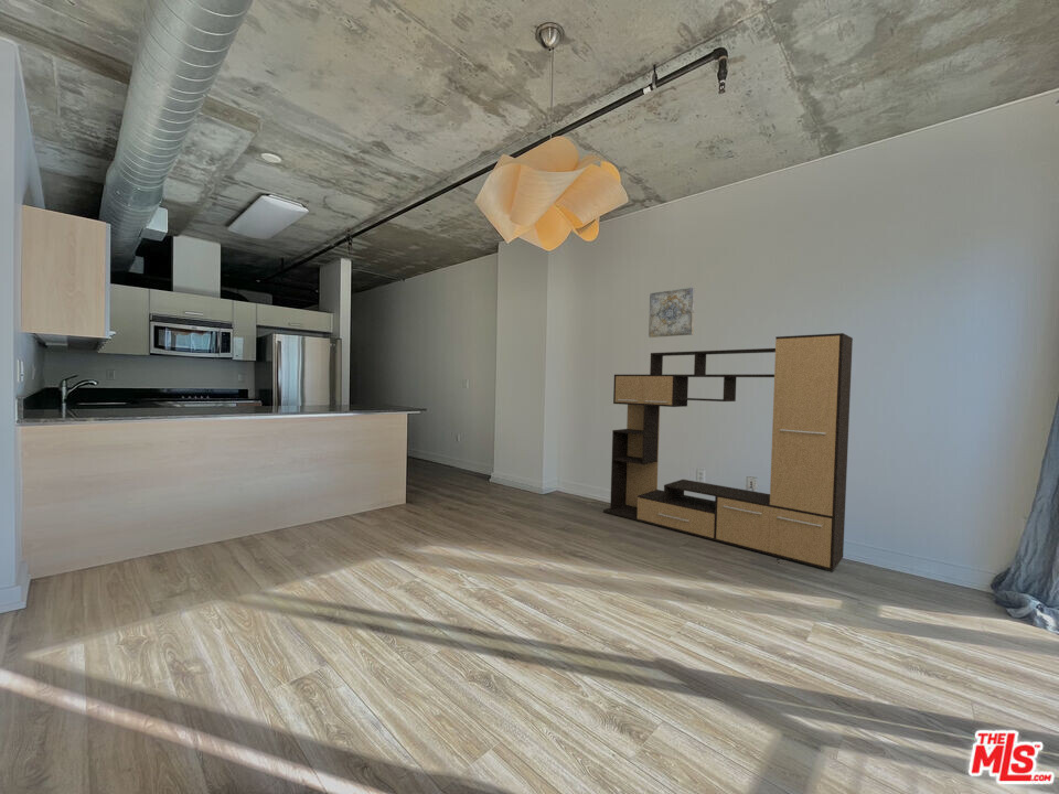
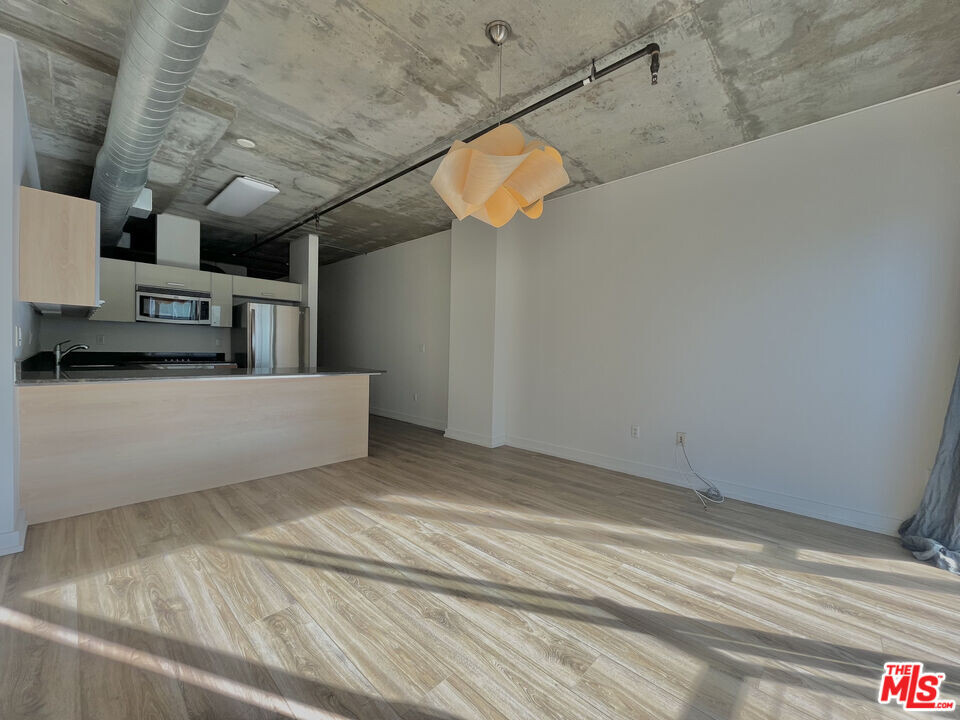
- wall art (671, 313)
- media console (708, 400)
